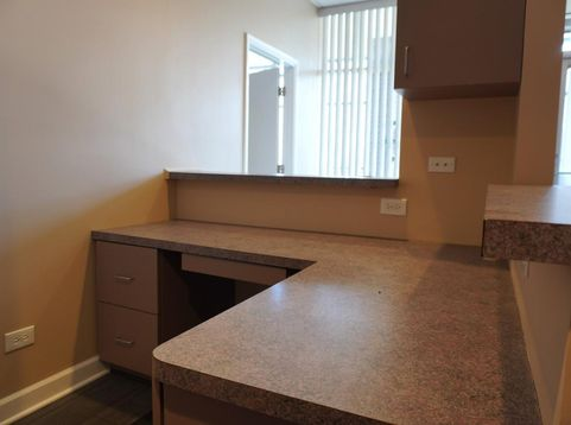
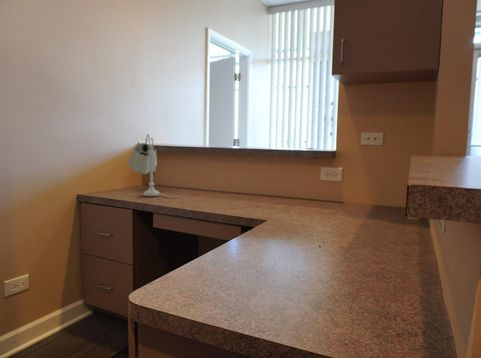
+ table lamp (150, 163)
